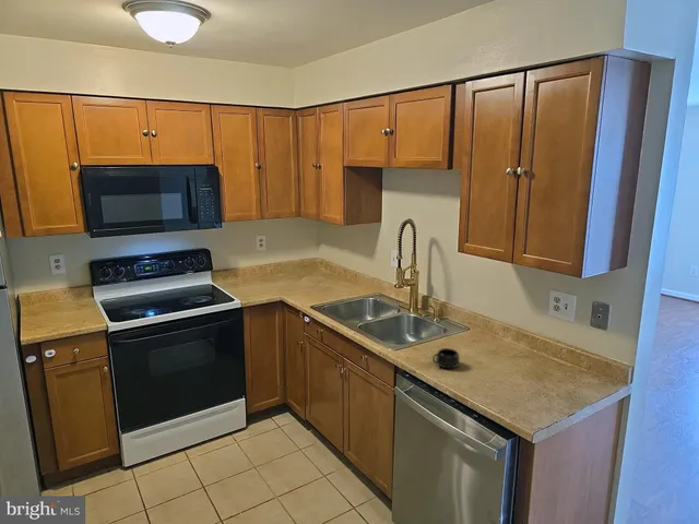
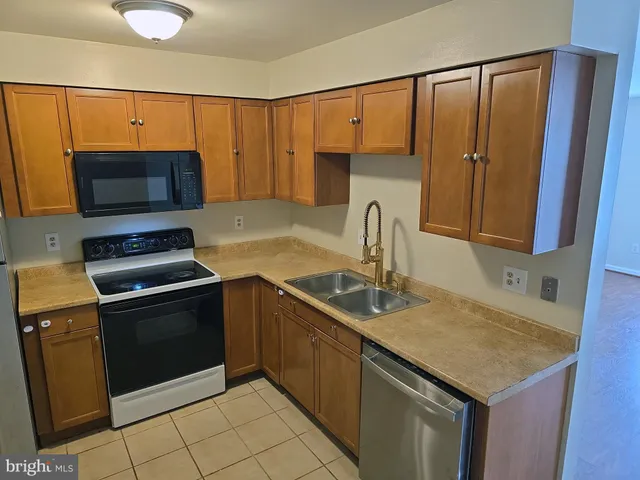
- mug (445, 358)
